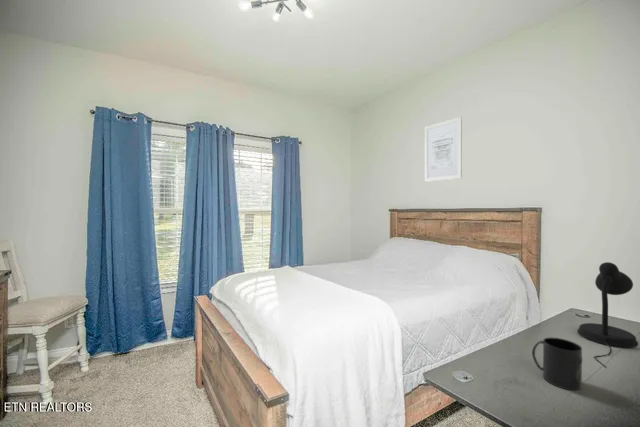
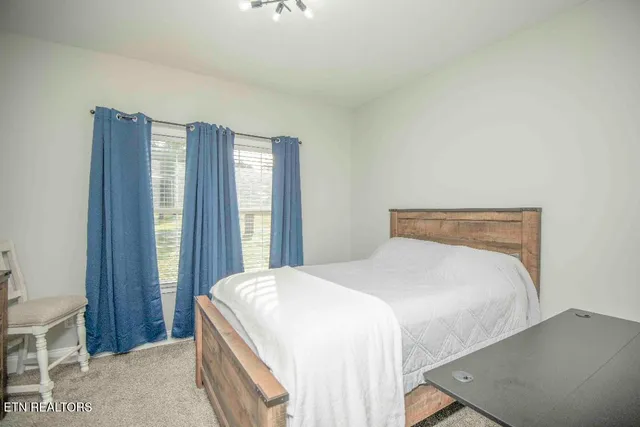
- desk lamp (605, 305)
- wall art (442, 151)
- mug (555, 360)
